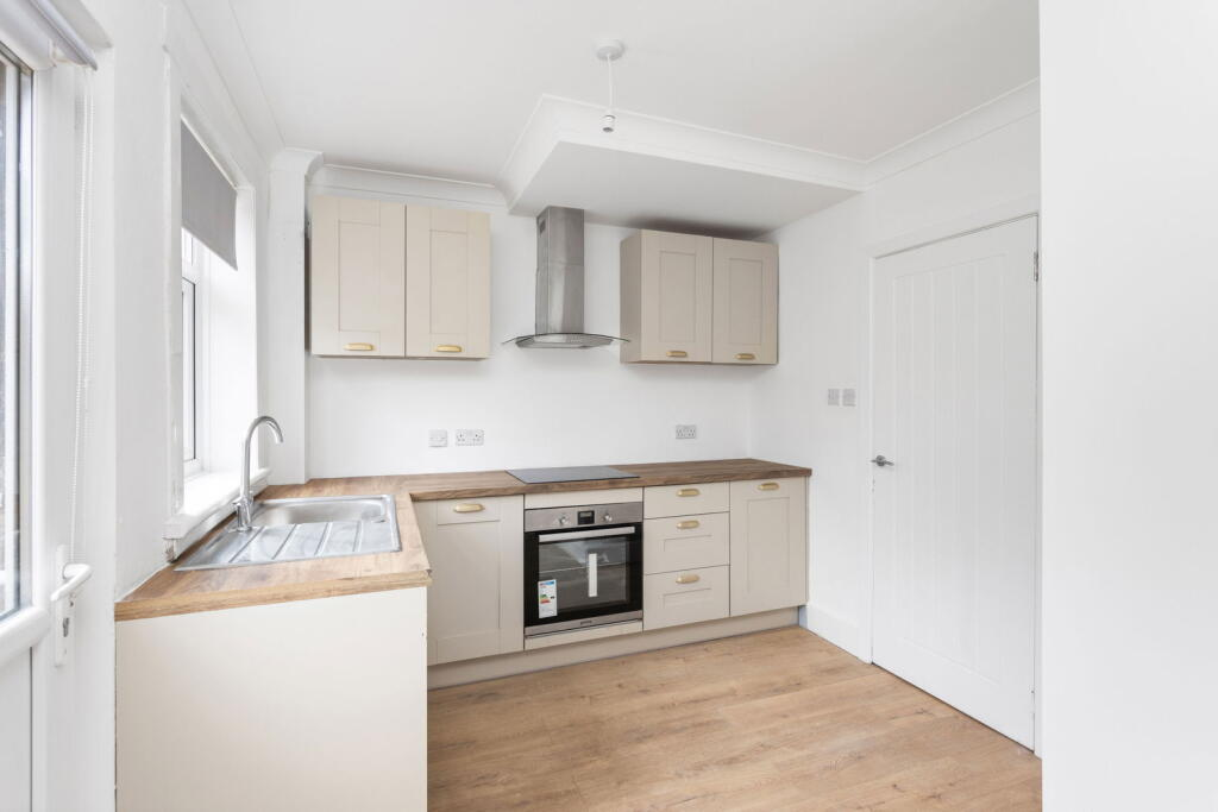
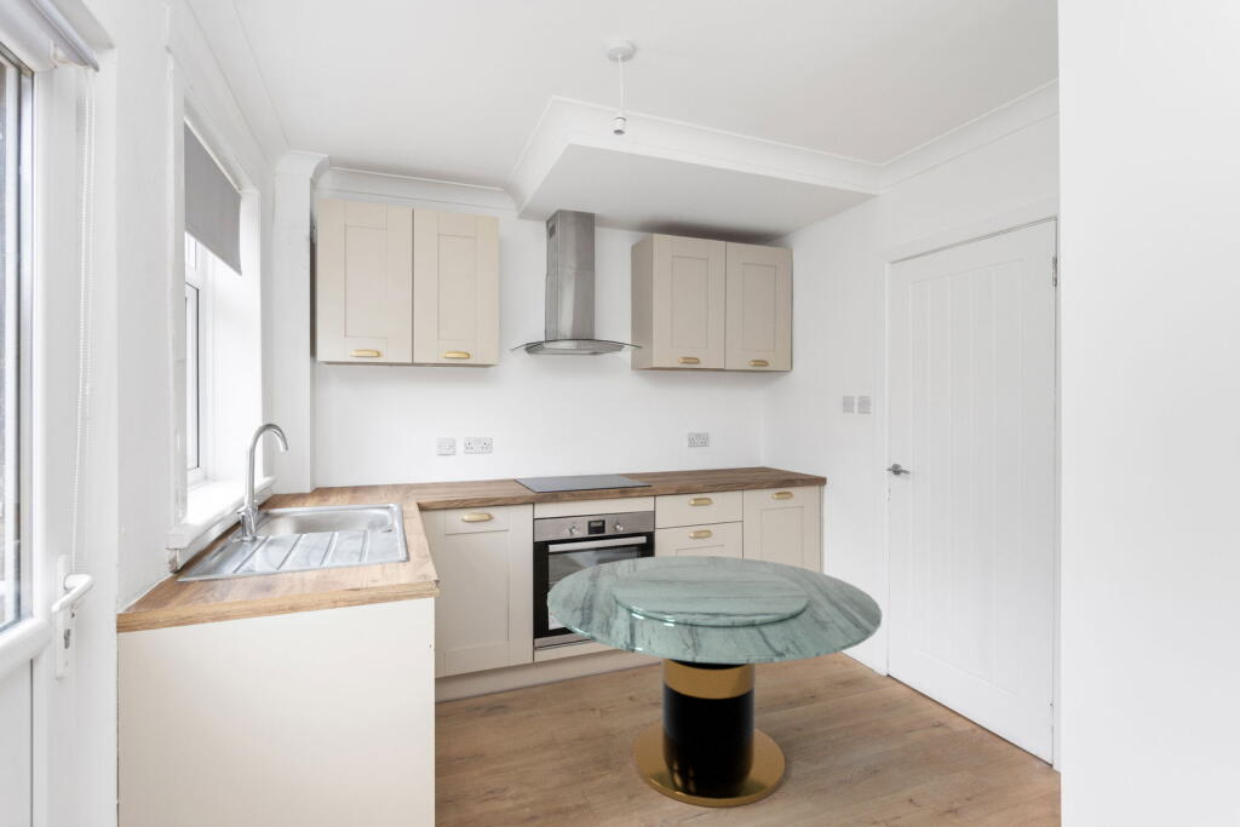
+ dining table (707, 673)
